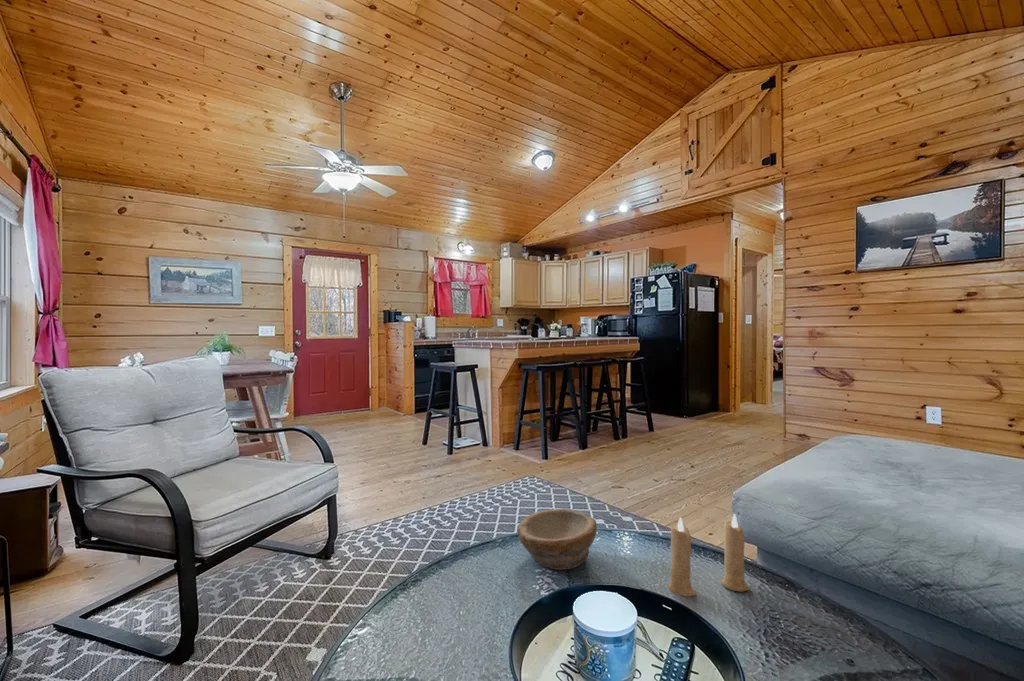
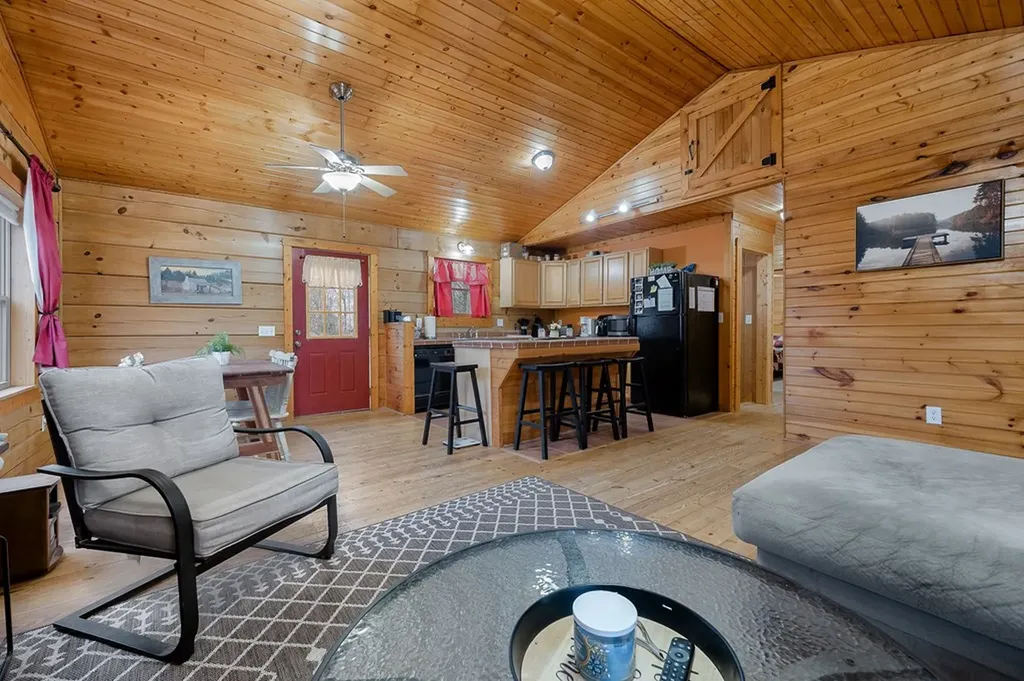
- bowl (557, 538)
- candle (725, 551)
